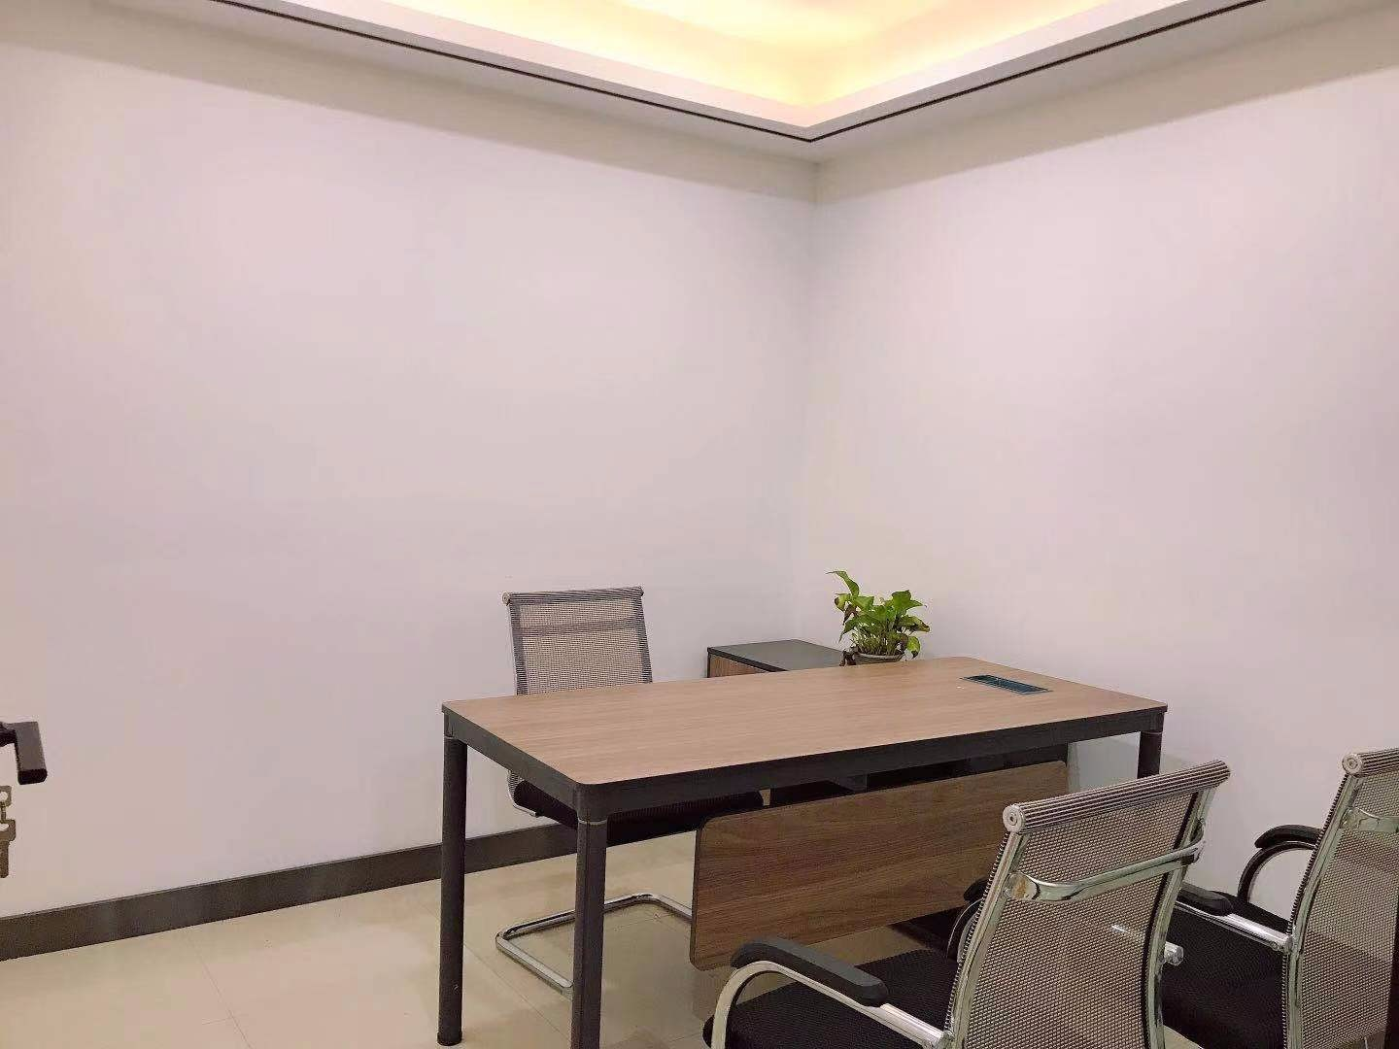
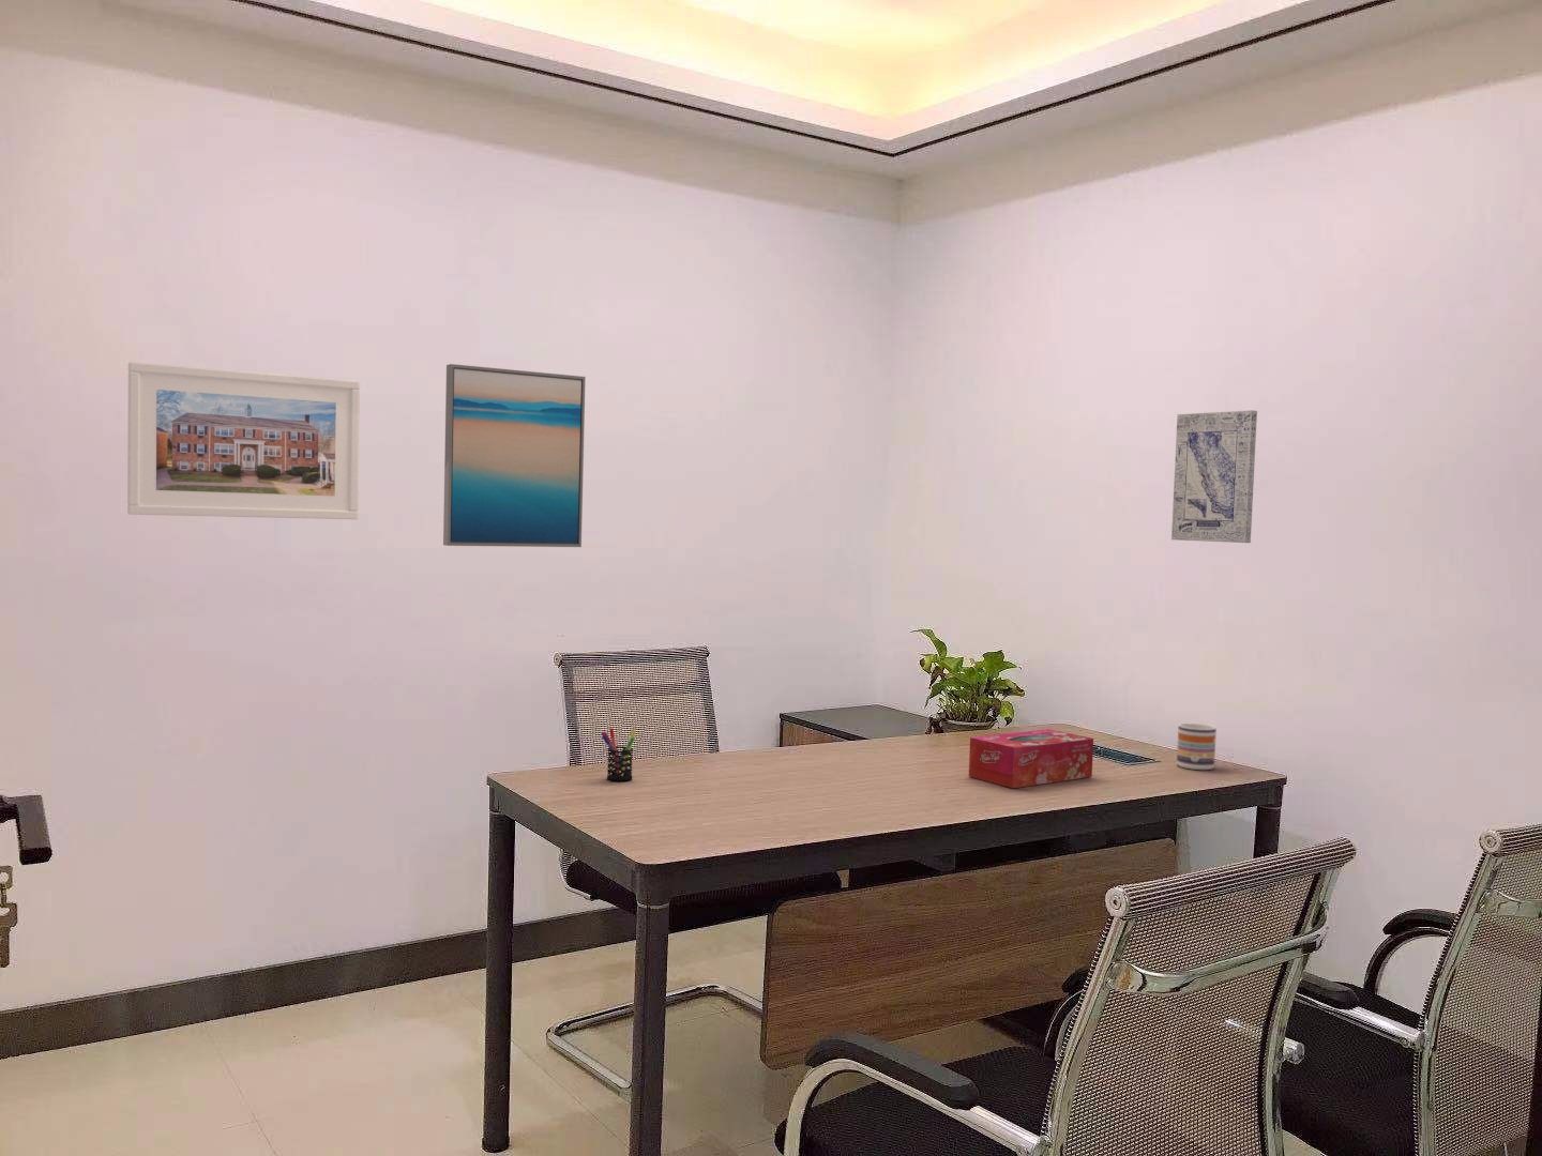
+ tissue box (1031, 756)
+ wall art (515, 458)
+ pen holder (622, 753)
+ mug (1195, 746)
+ wall art (1212, 476)
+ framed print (249, 444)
